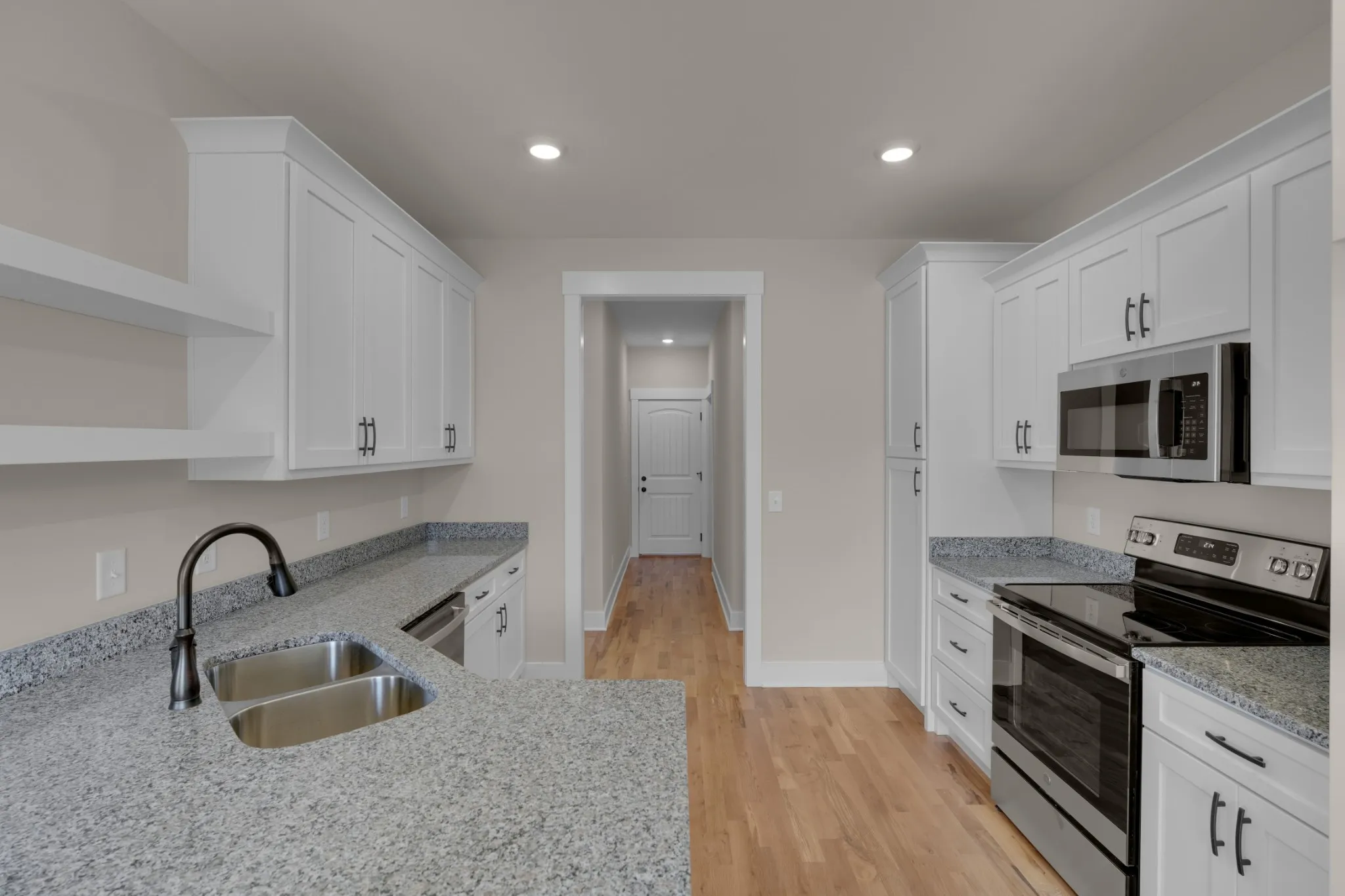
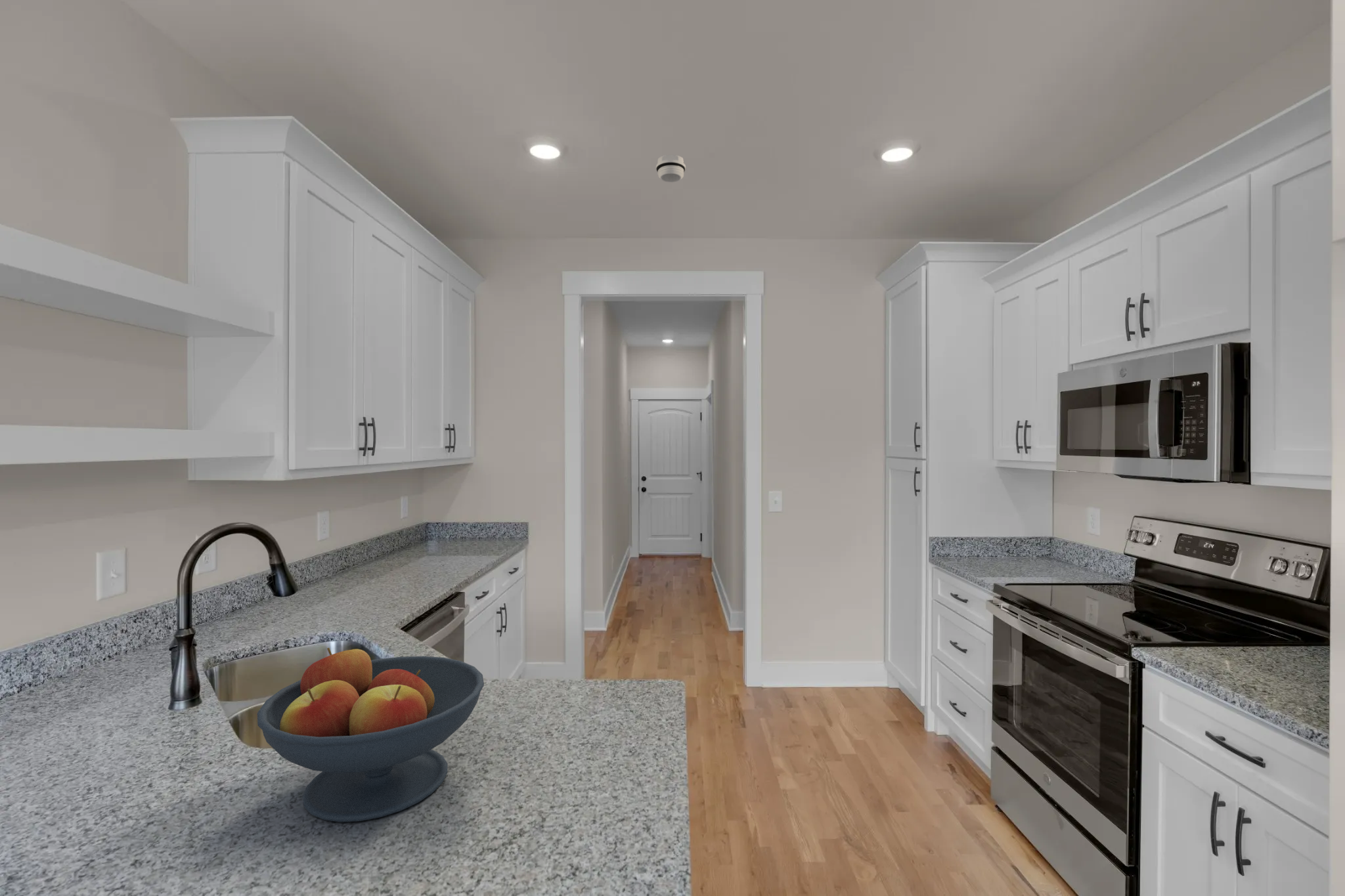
+ fruit bowl (378, 720)
+ smoke detector (671, 169)
